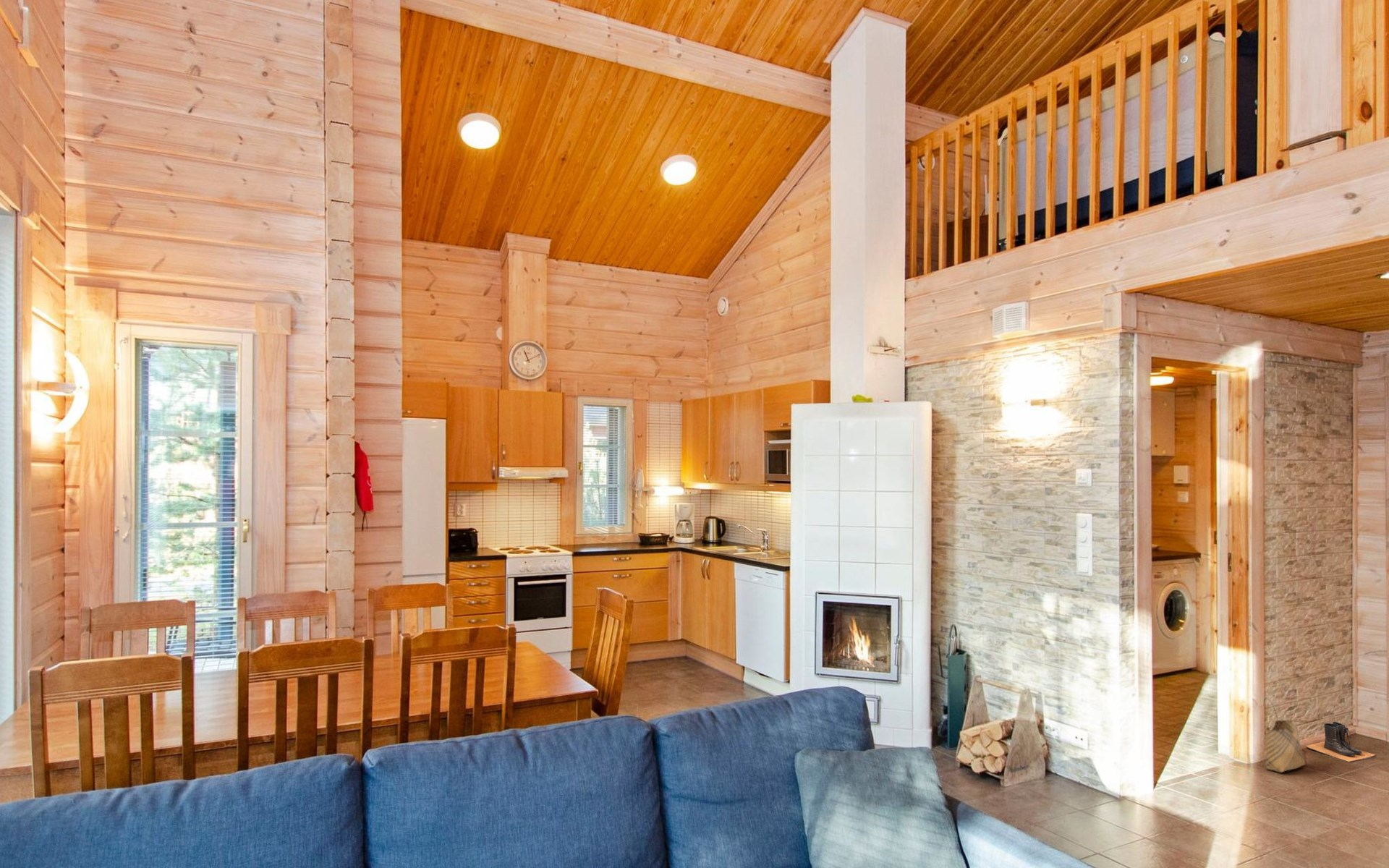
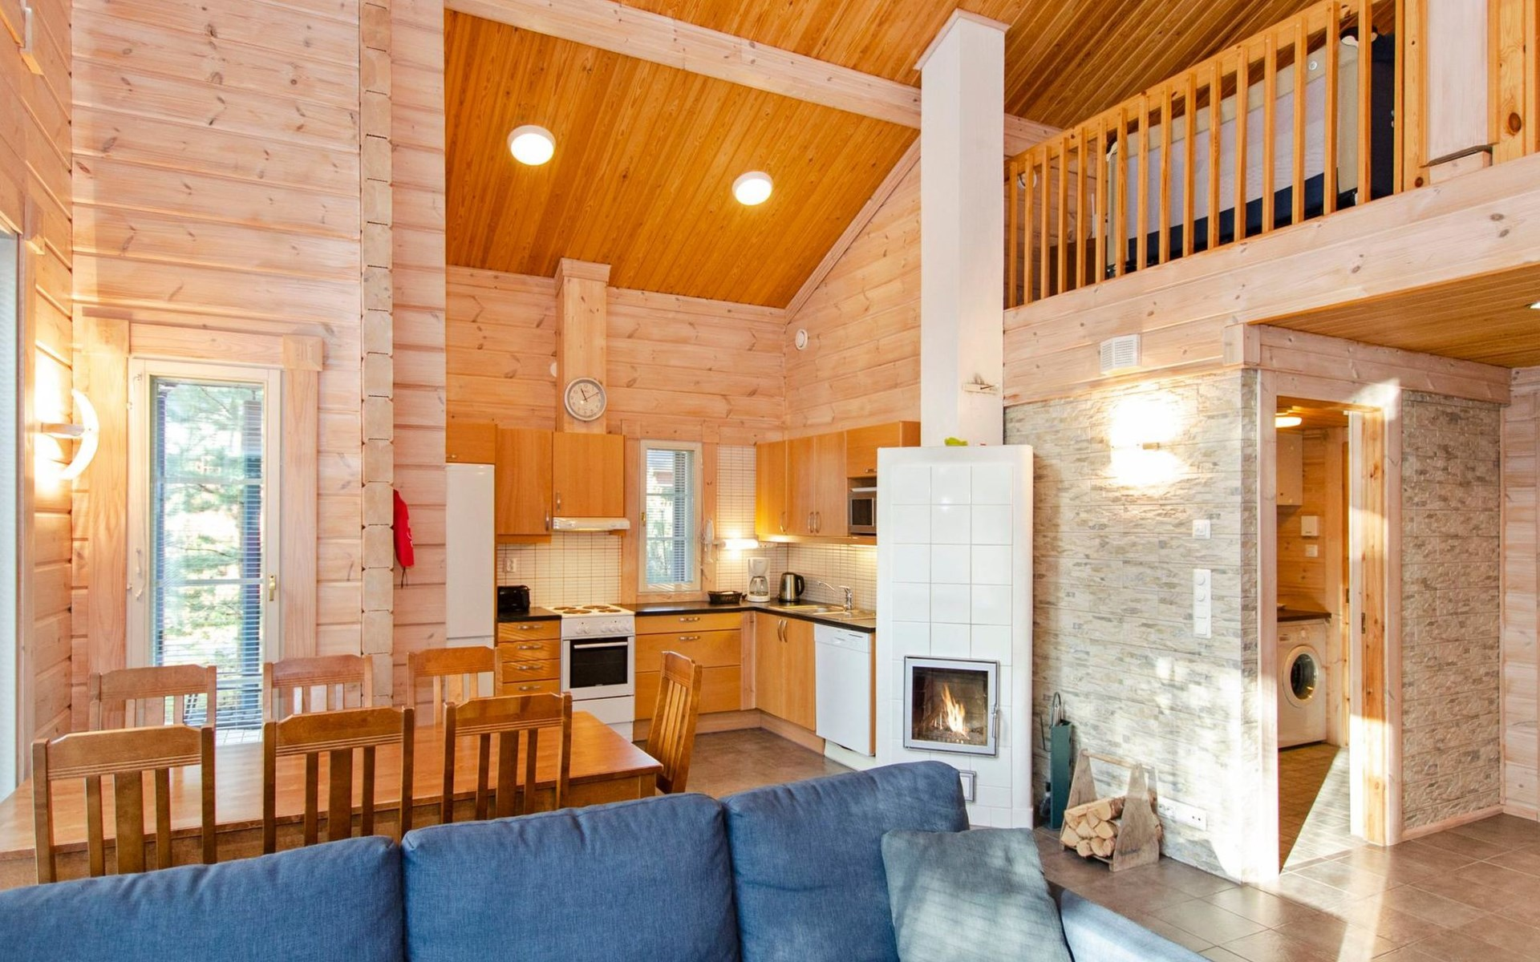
- woven basket (1281, 733)
- boots (1340, 739)
